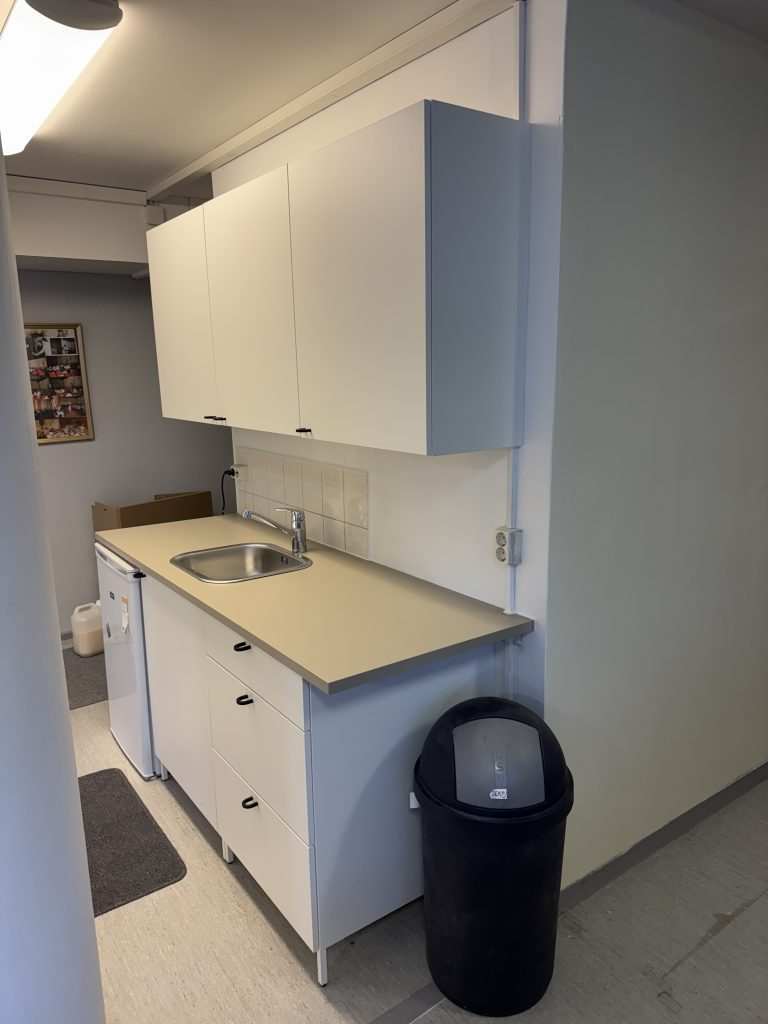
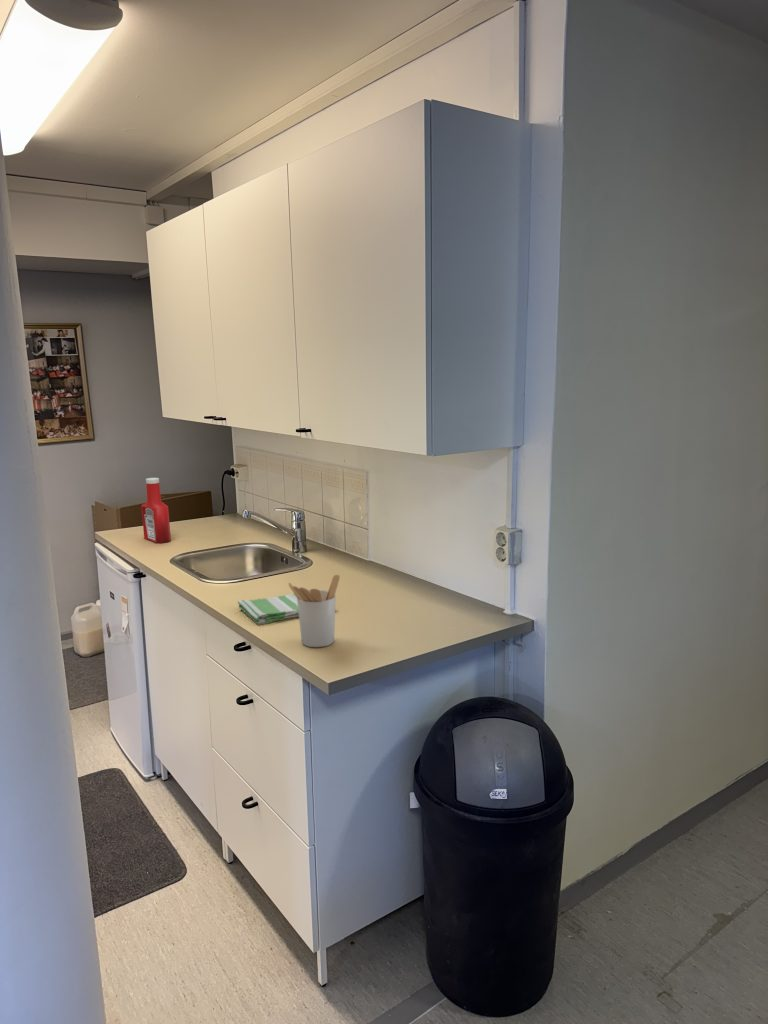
+ dish towel (285, 604)
+ soap bottle (154, 509)
+ utensil holder (314, 610)
